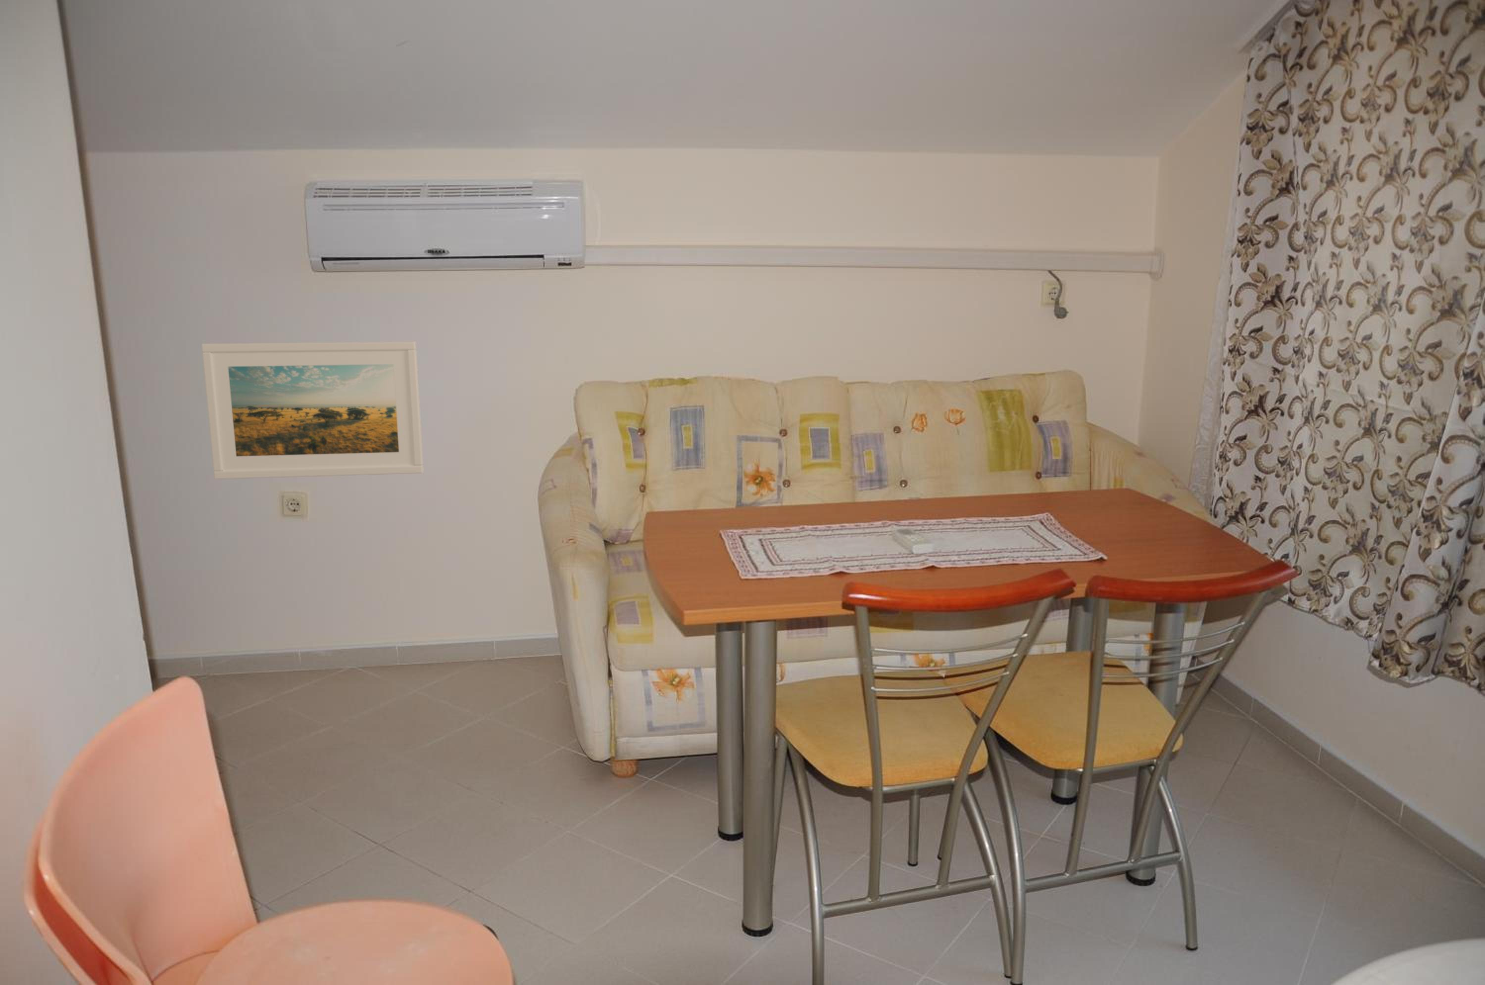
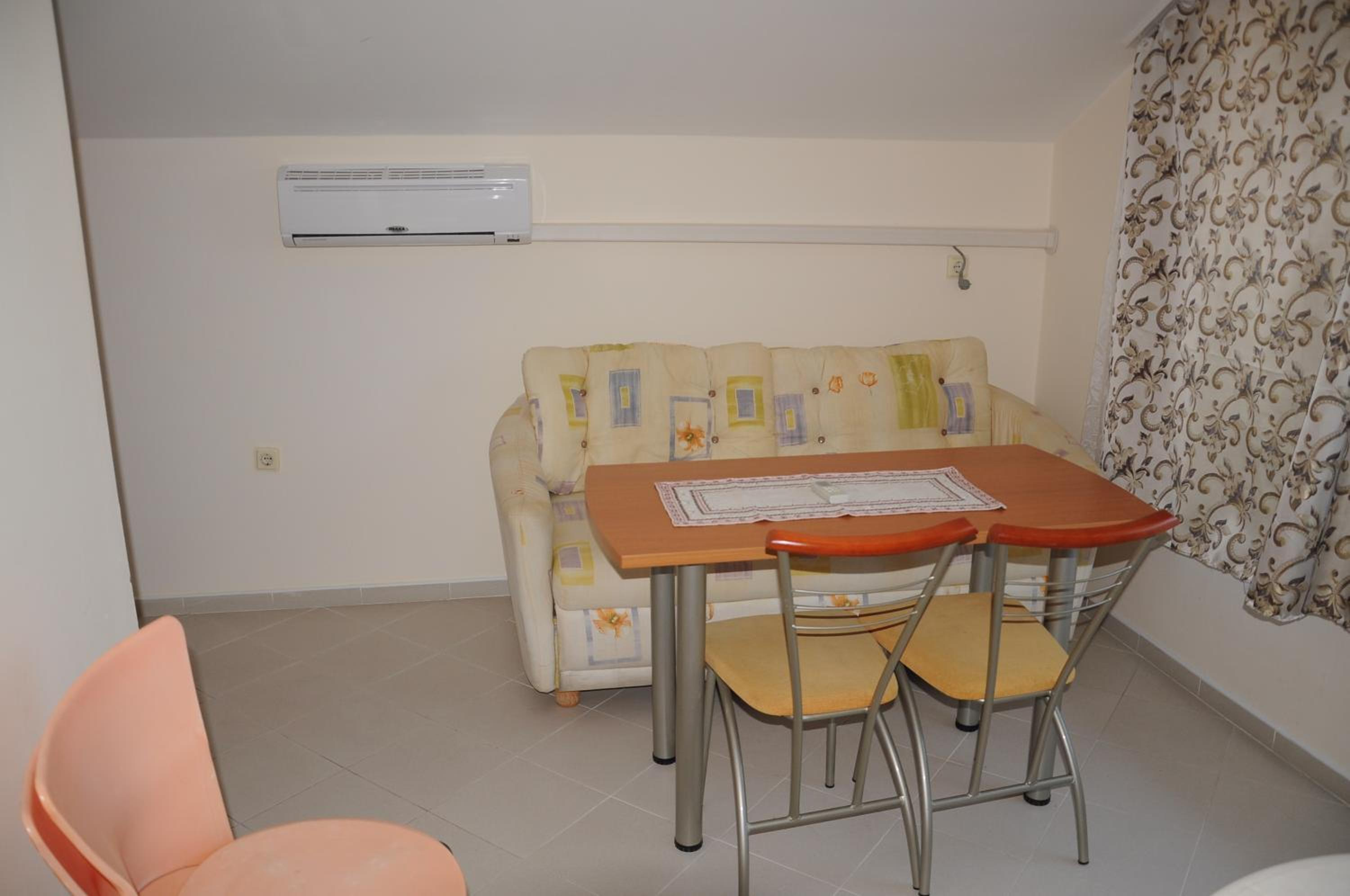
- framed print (316, 410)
